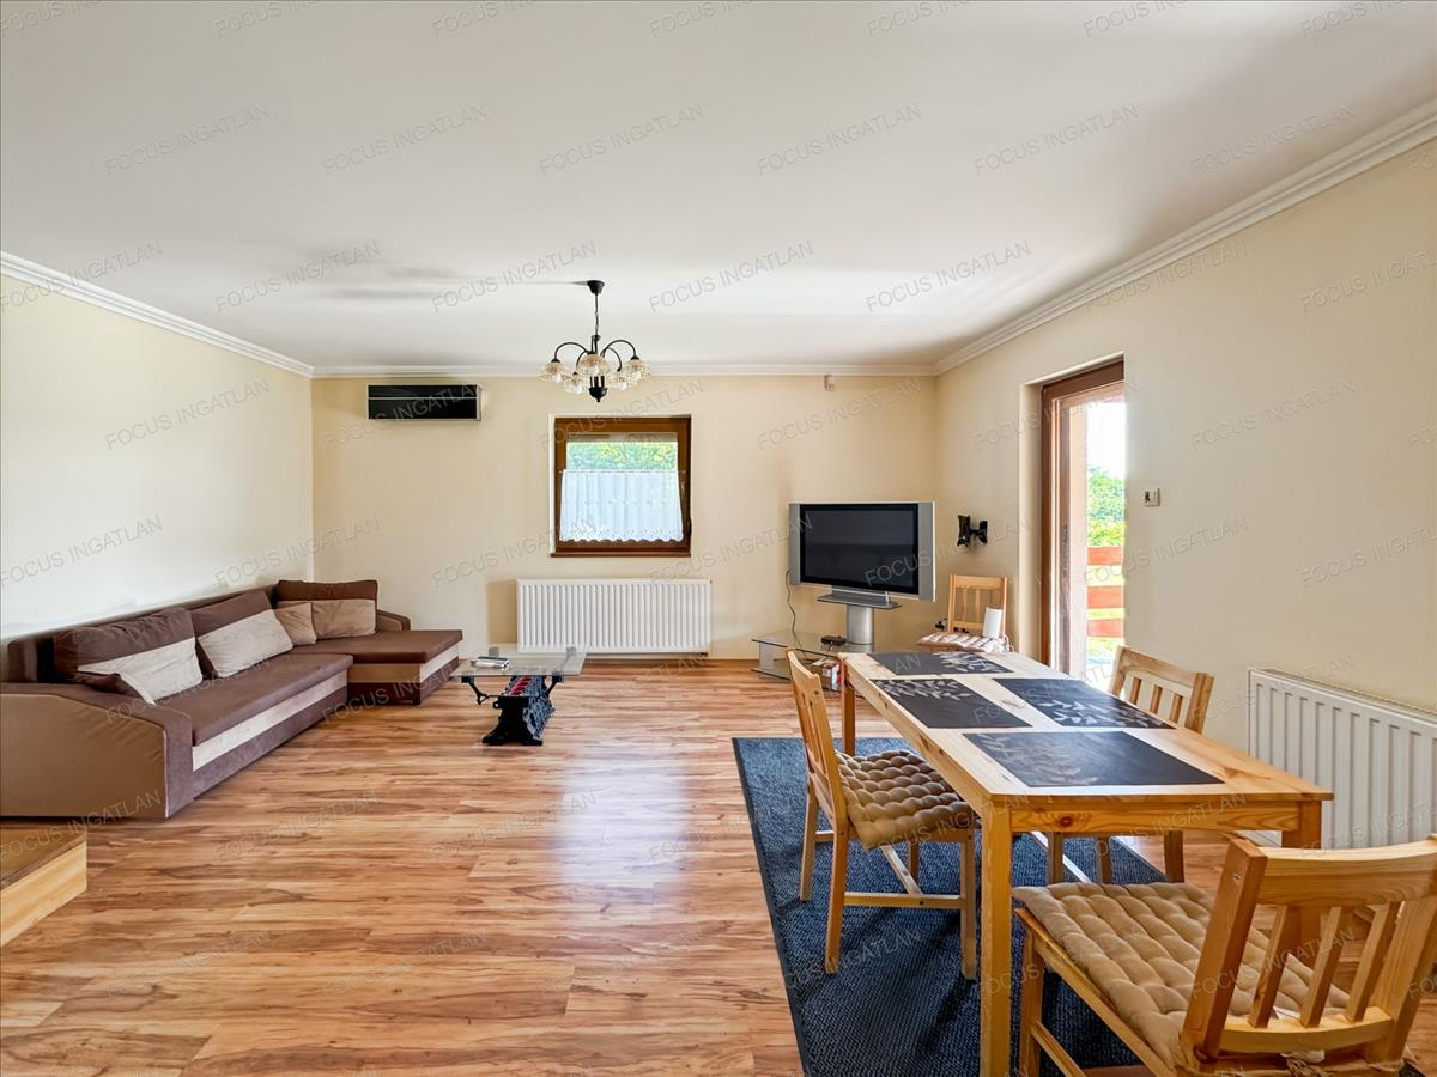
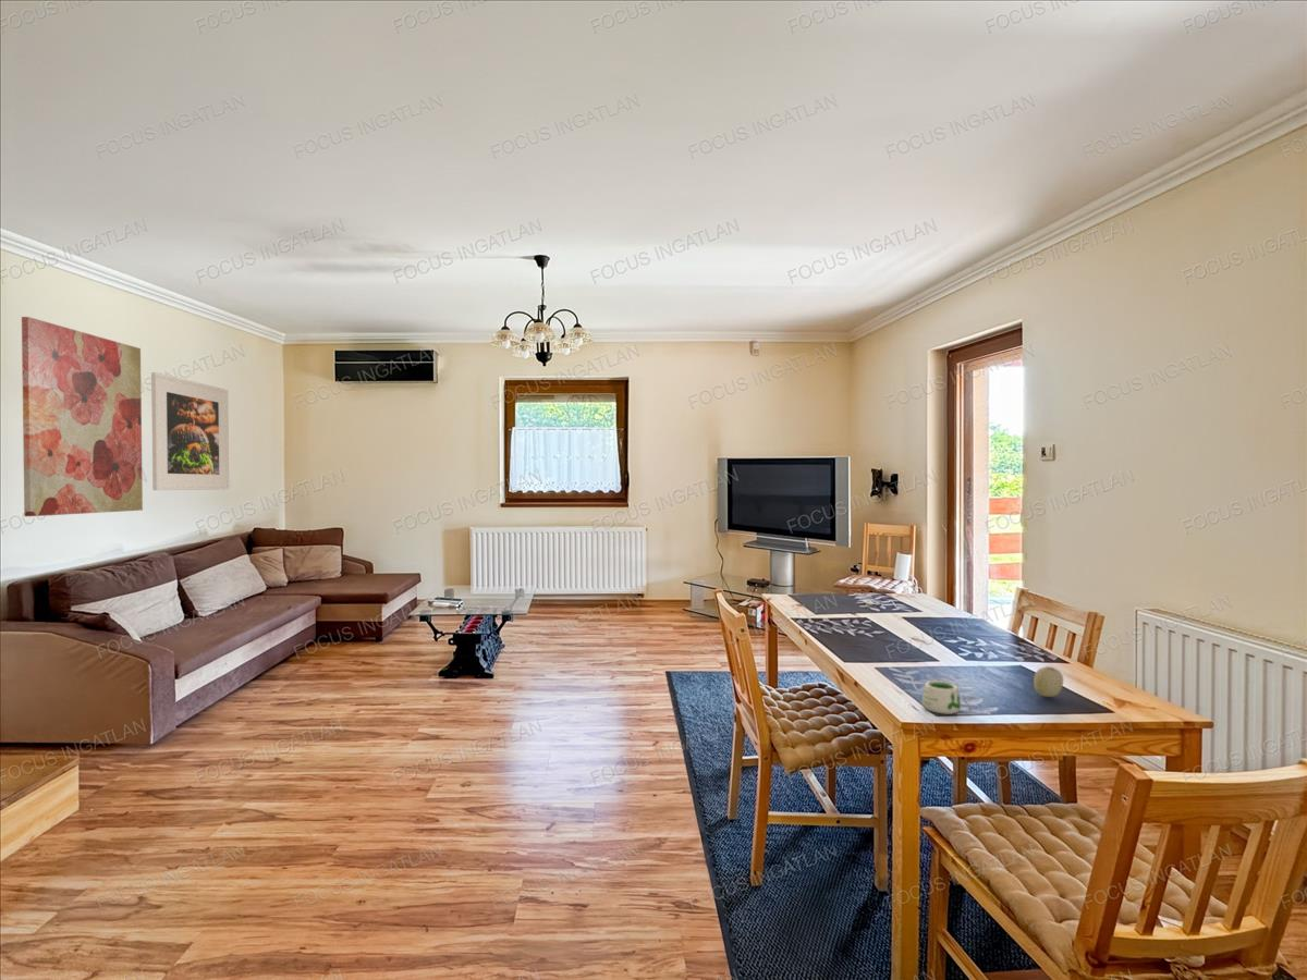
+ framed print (193, 436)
+ fruit (1048, 682)
+ wall art (88, 424)
+ mug (939, 695)
